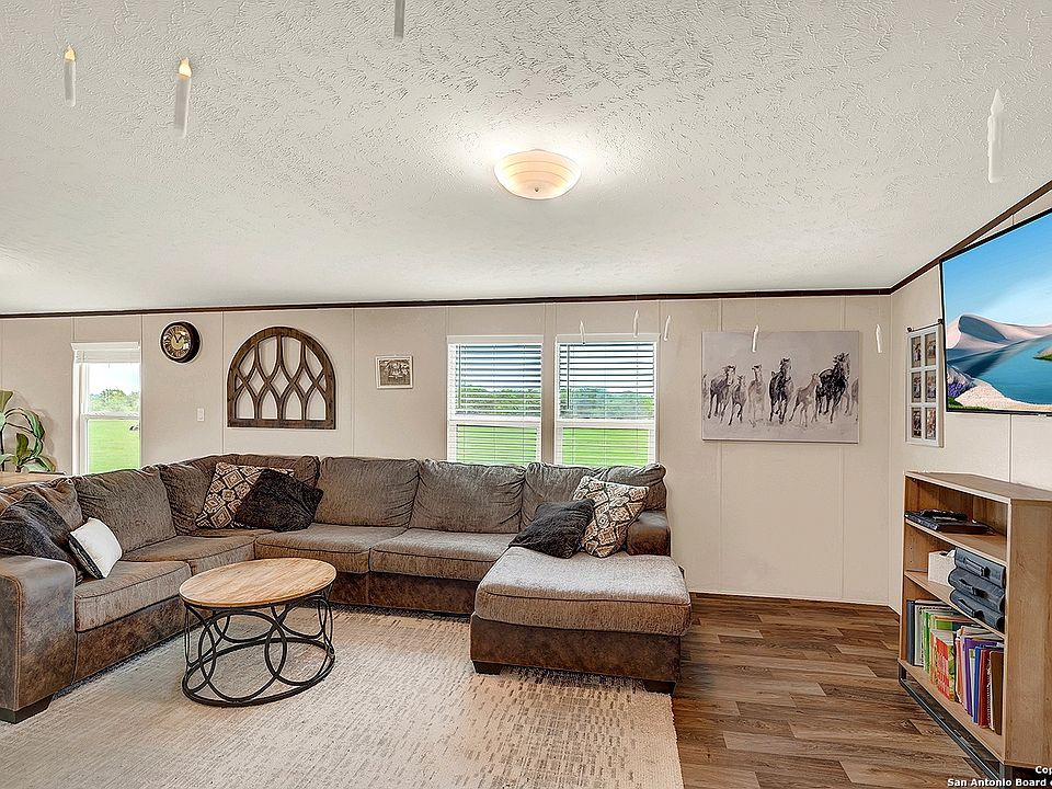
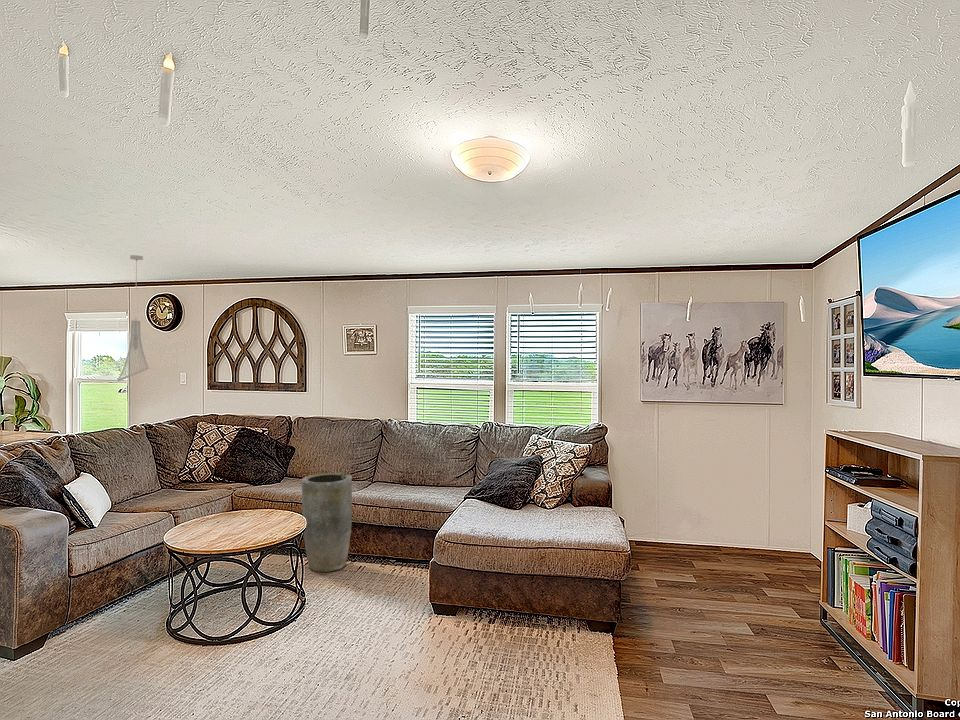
+ vase (326, 521)
+ pendant light (135, 319)
